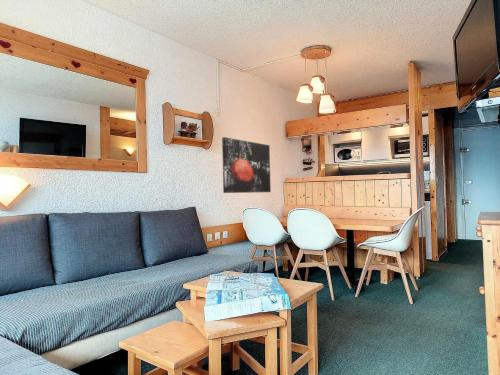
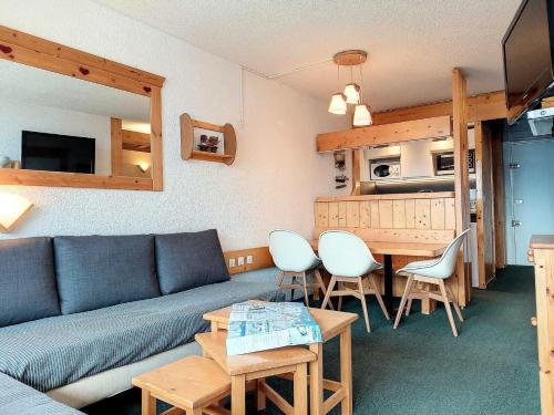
- wall art (248, 167)
